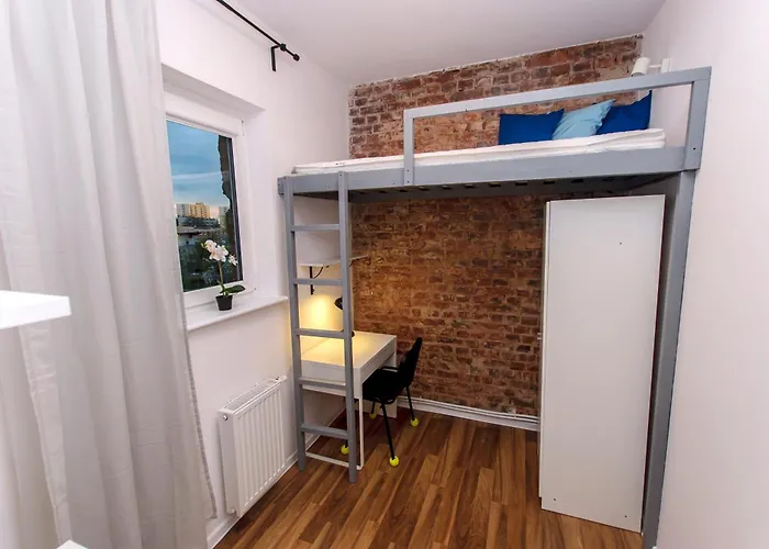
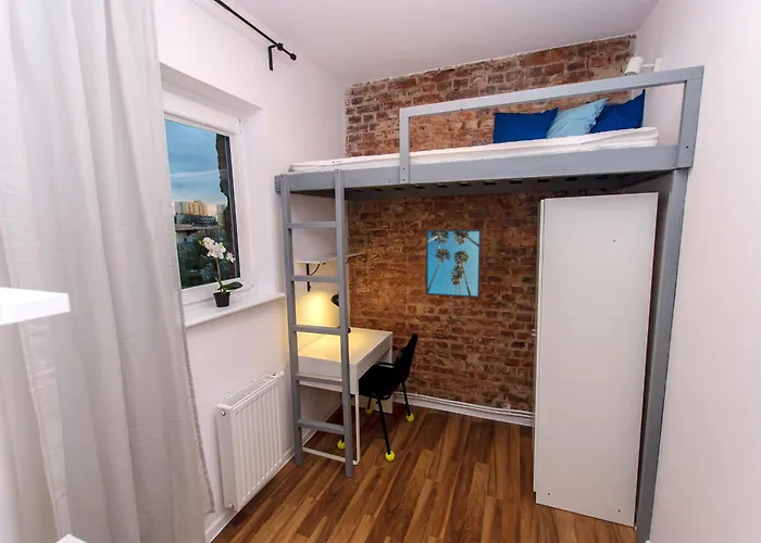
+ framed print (452, 263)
